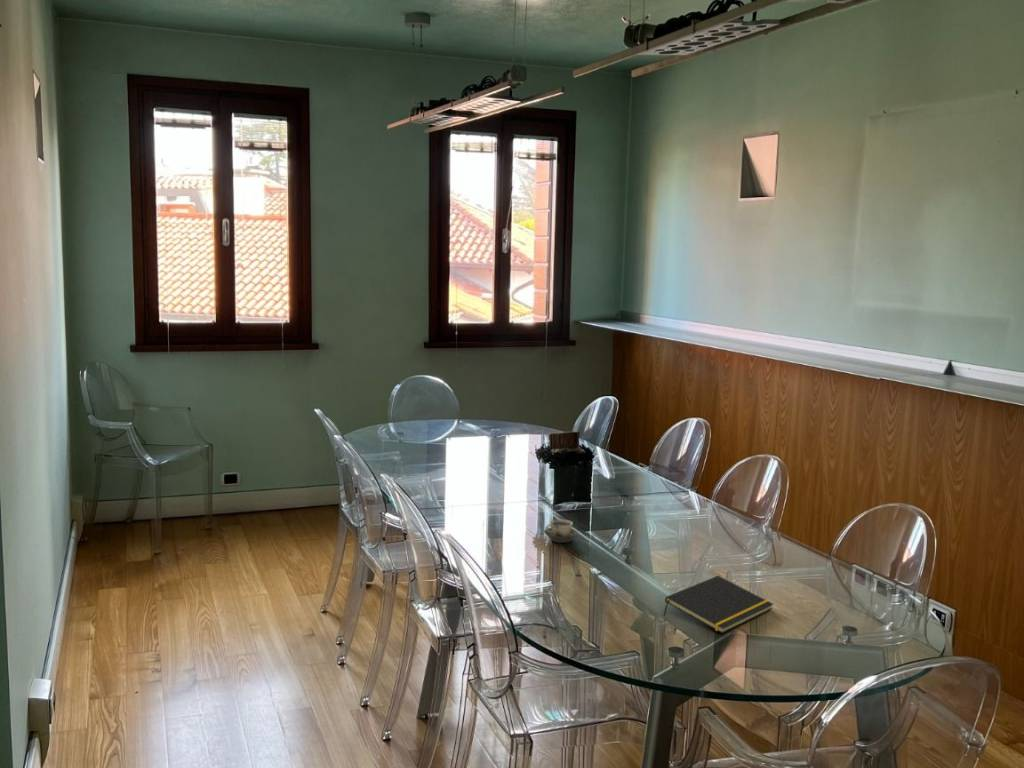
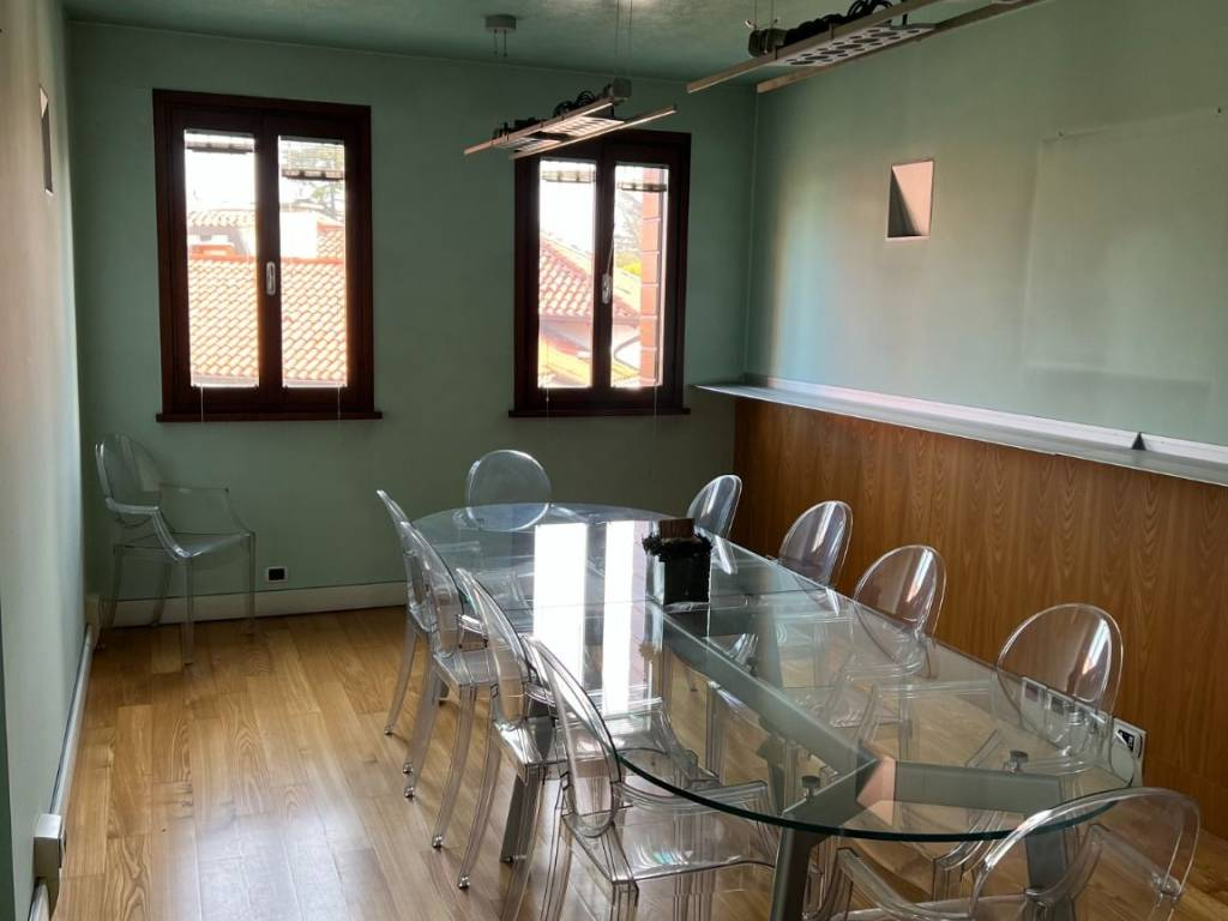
- cup (560, 531)
- notepad (719, 602)
